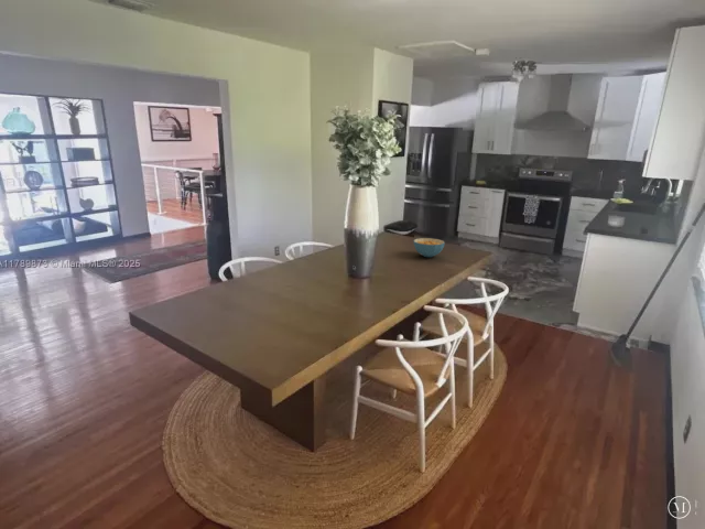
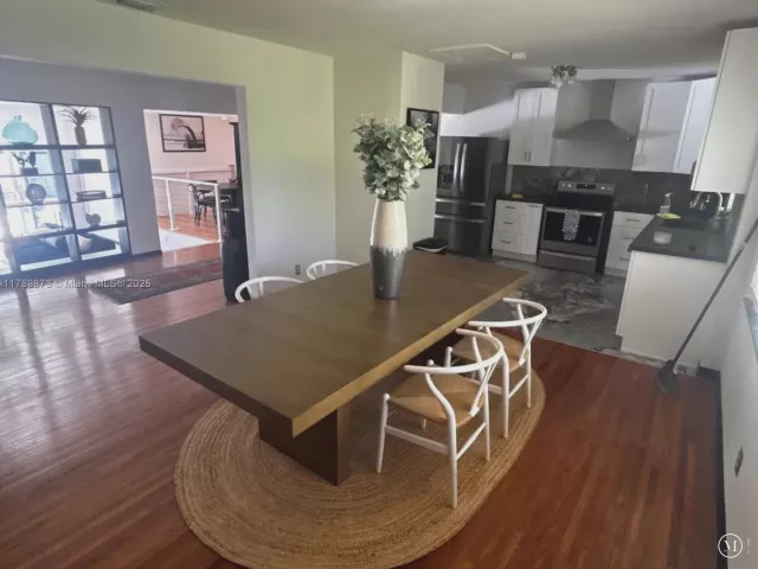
- cereal bowl (427, 248)
